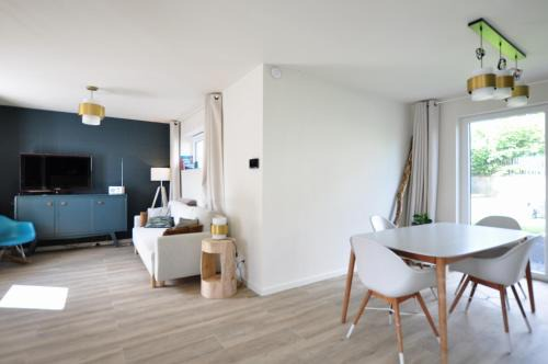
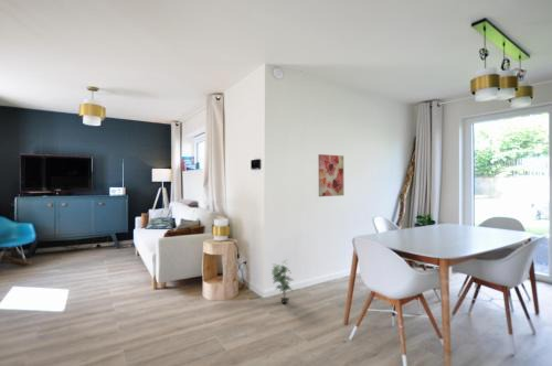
+ wall art (331, 175)
+ potted plant (282, 281)
